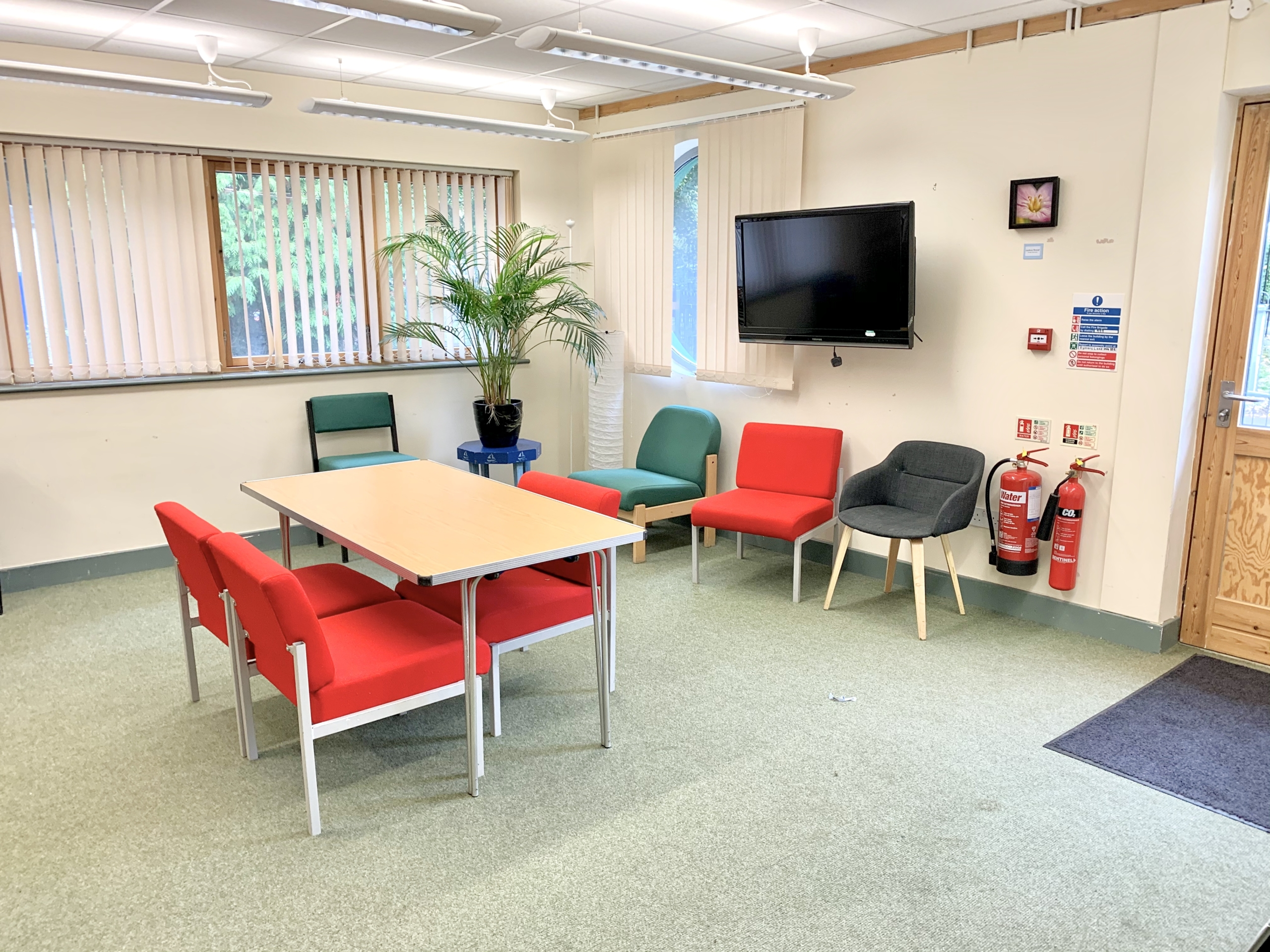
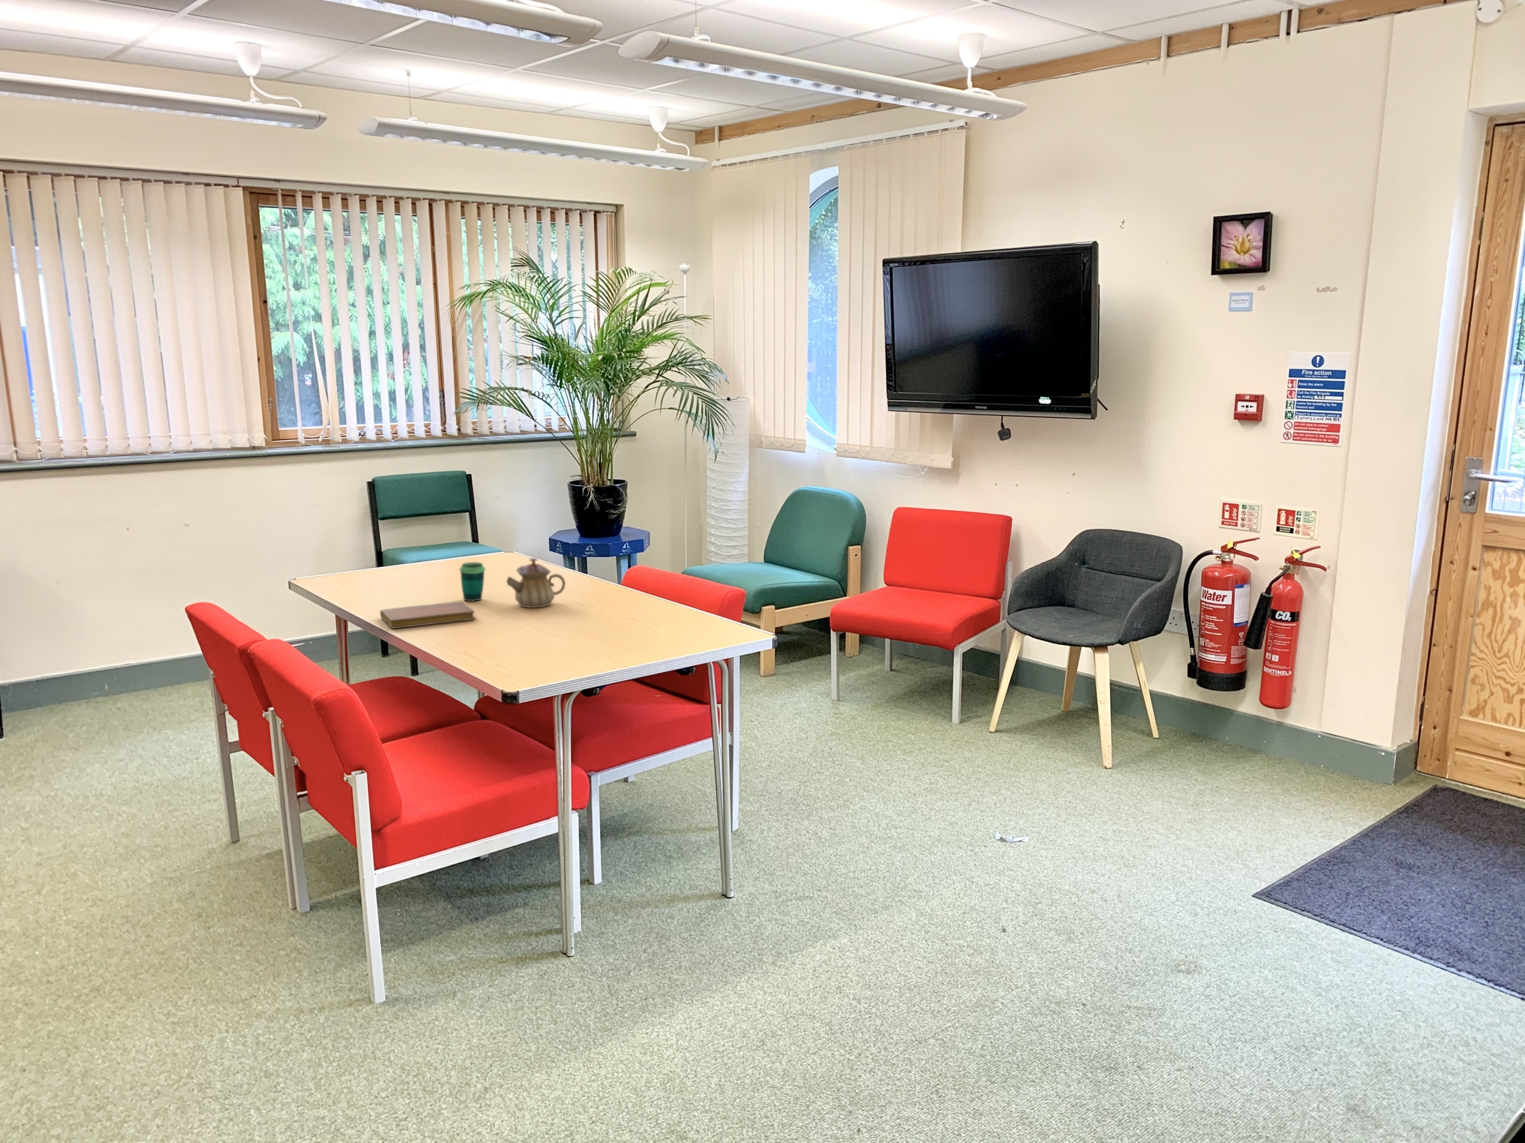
+ teapot (537, 580)
+ cup (473, 581)
+ notebook (427, 614)
